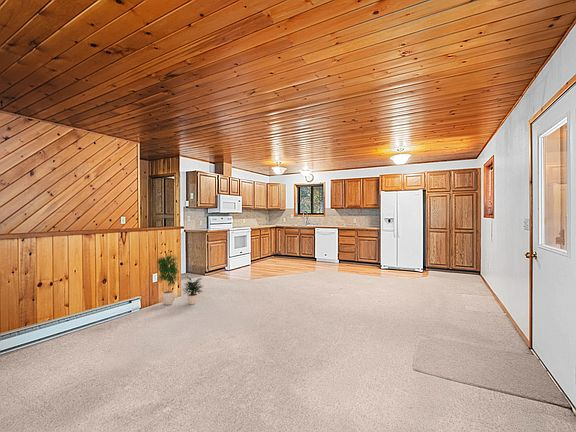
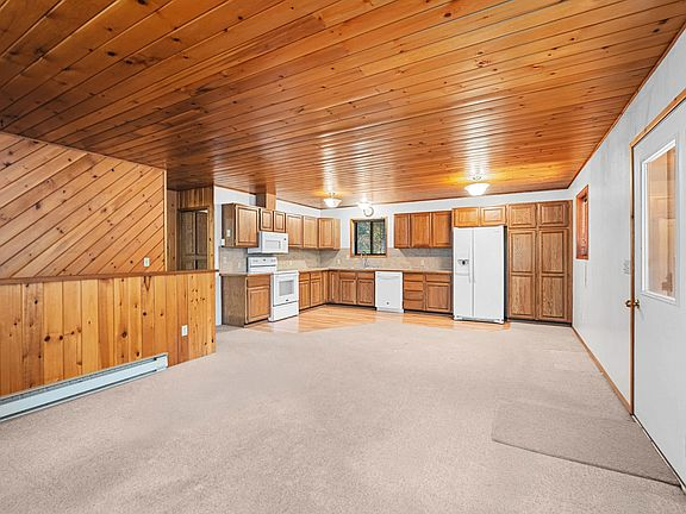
- potted plant (177, 276)
